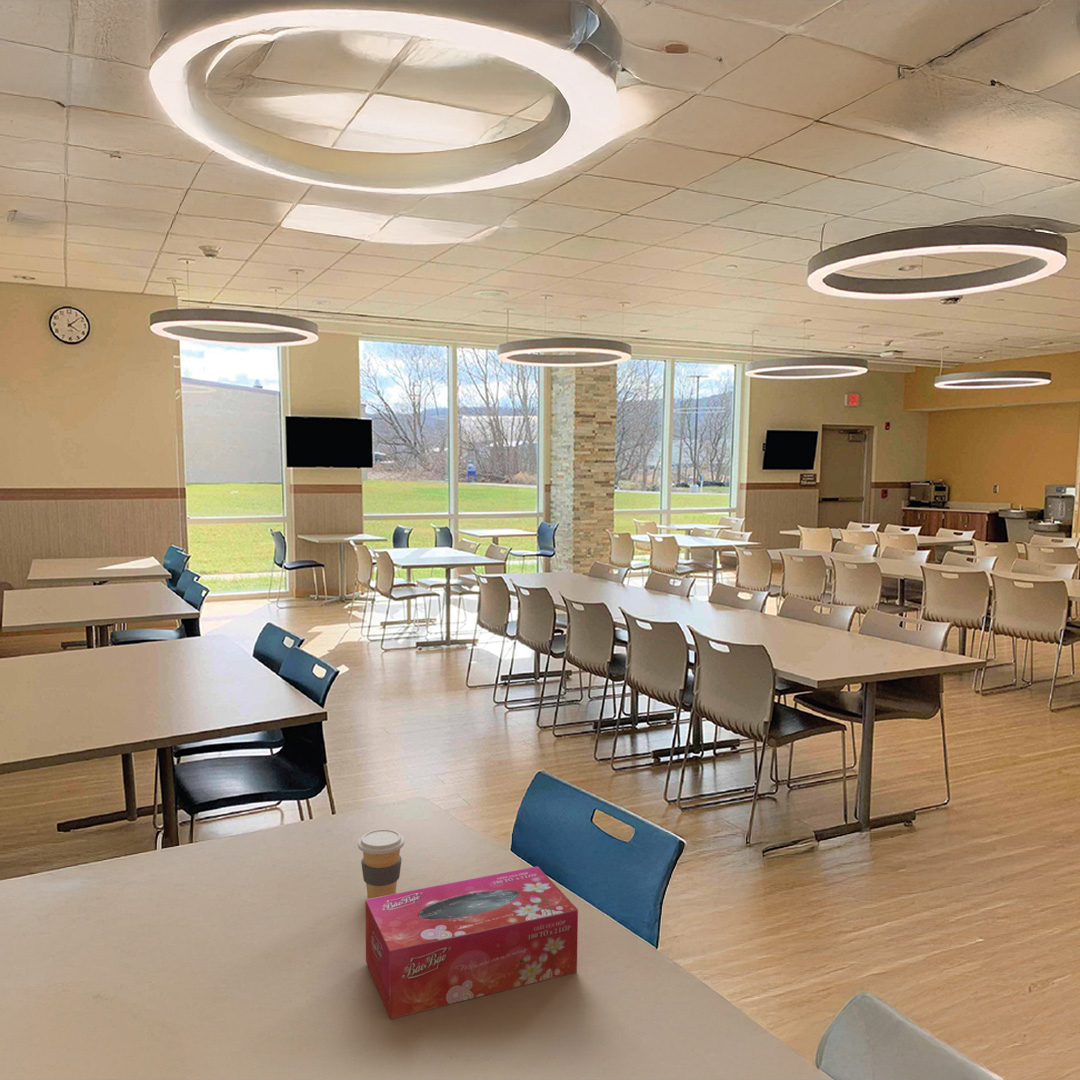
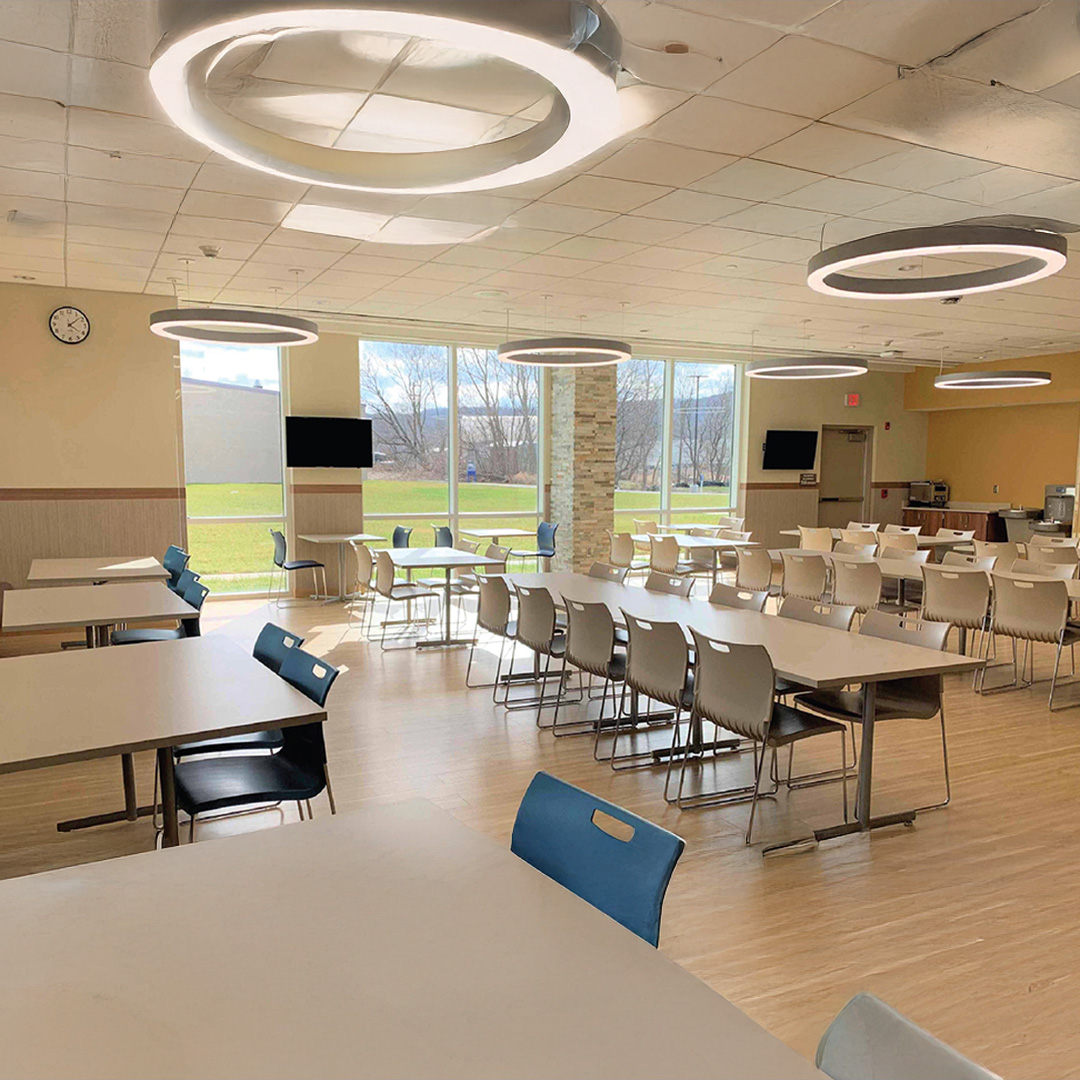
- coffee cup (381, 866)
- tissue box (470, 935)
